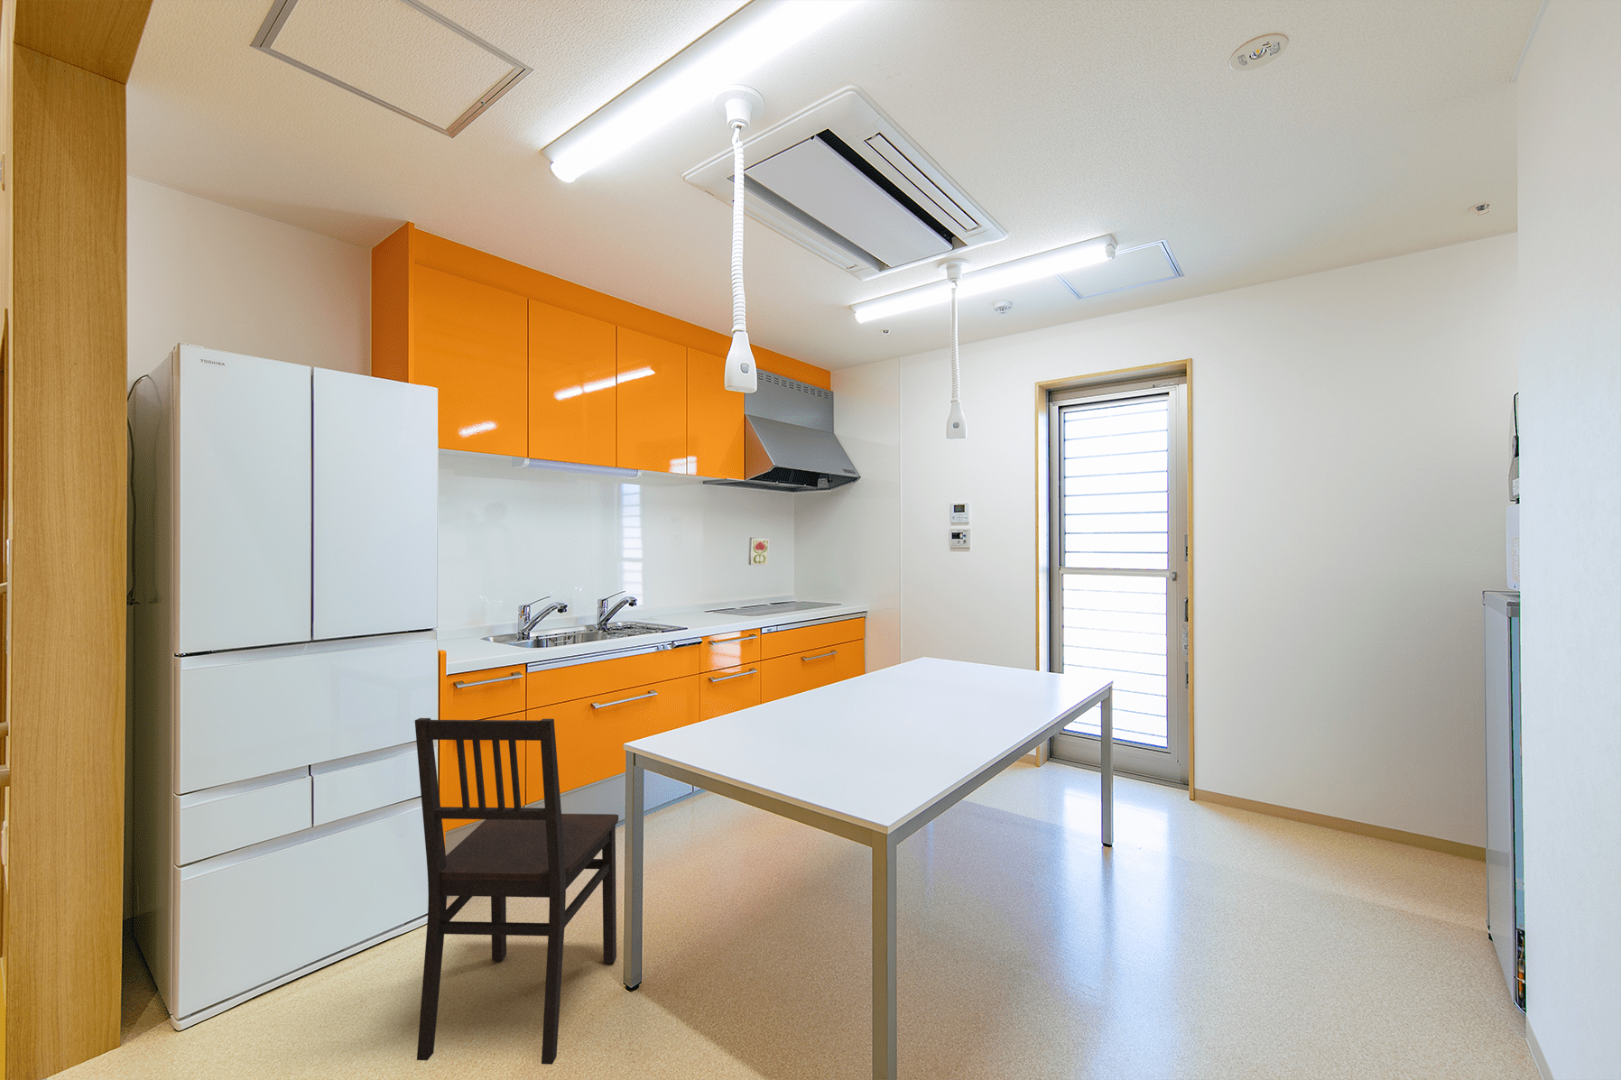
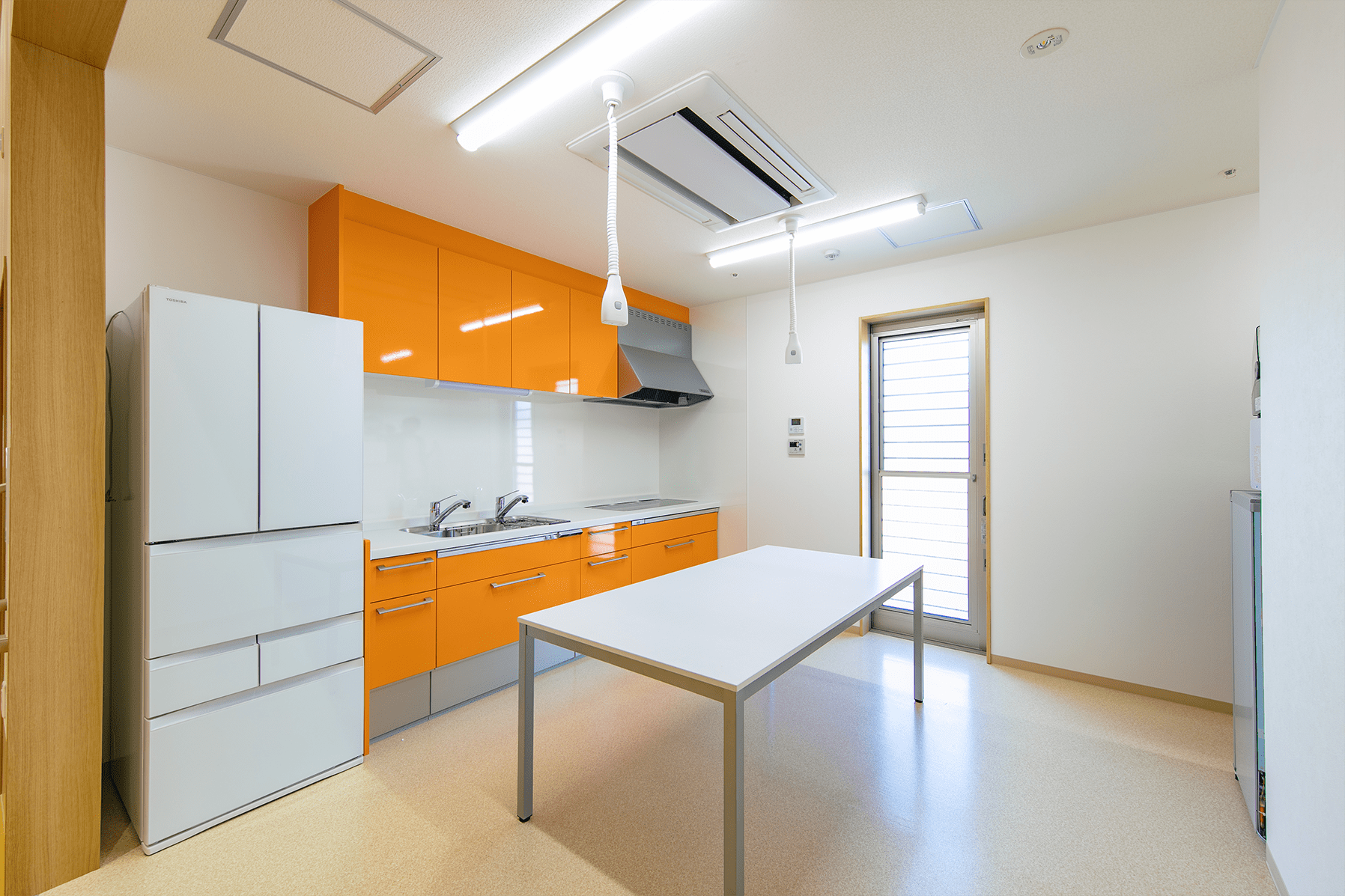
- dining chair (523, 851)
- decorative tile (759, 551)
